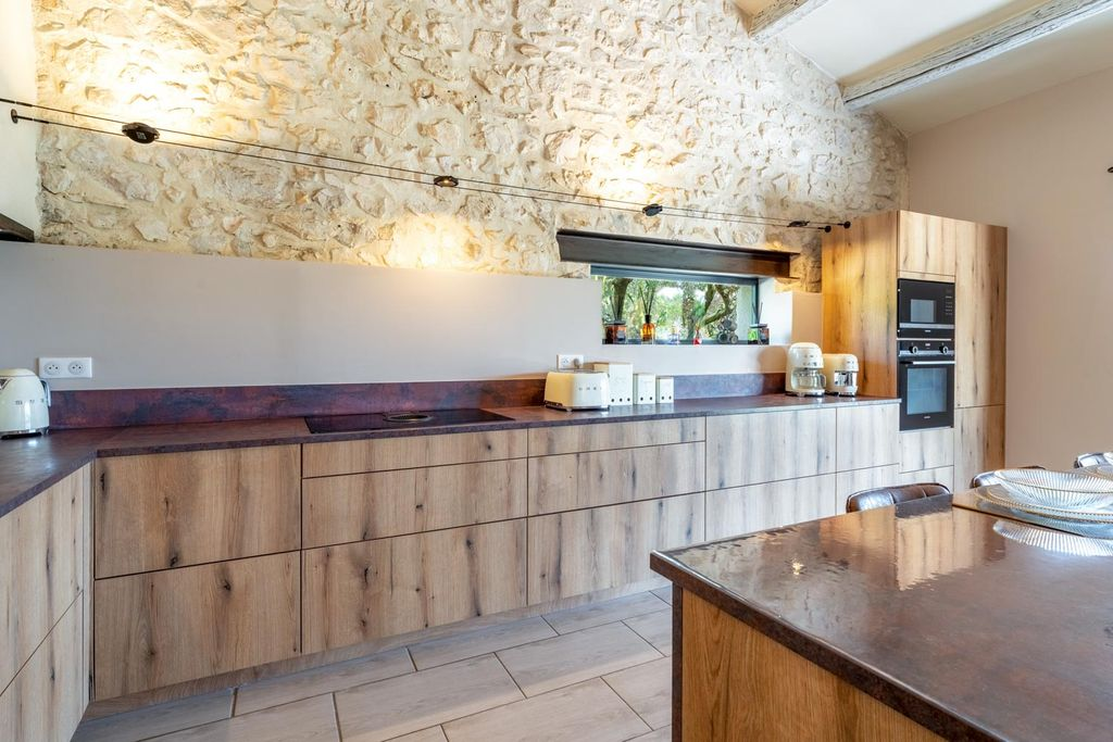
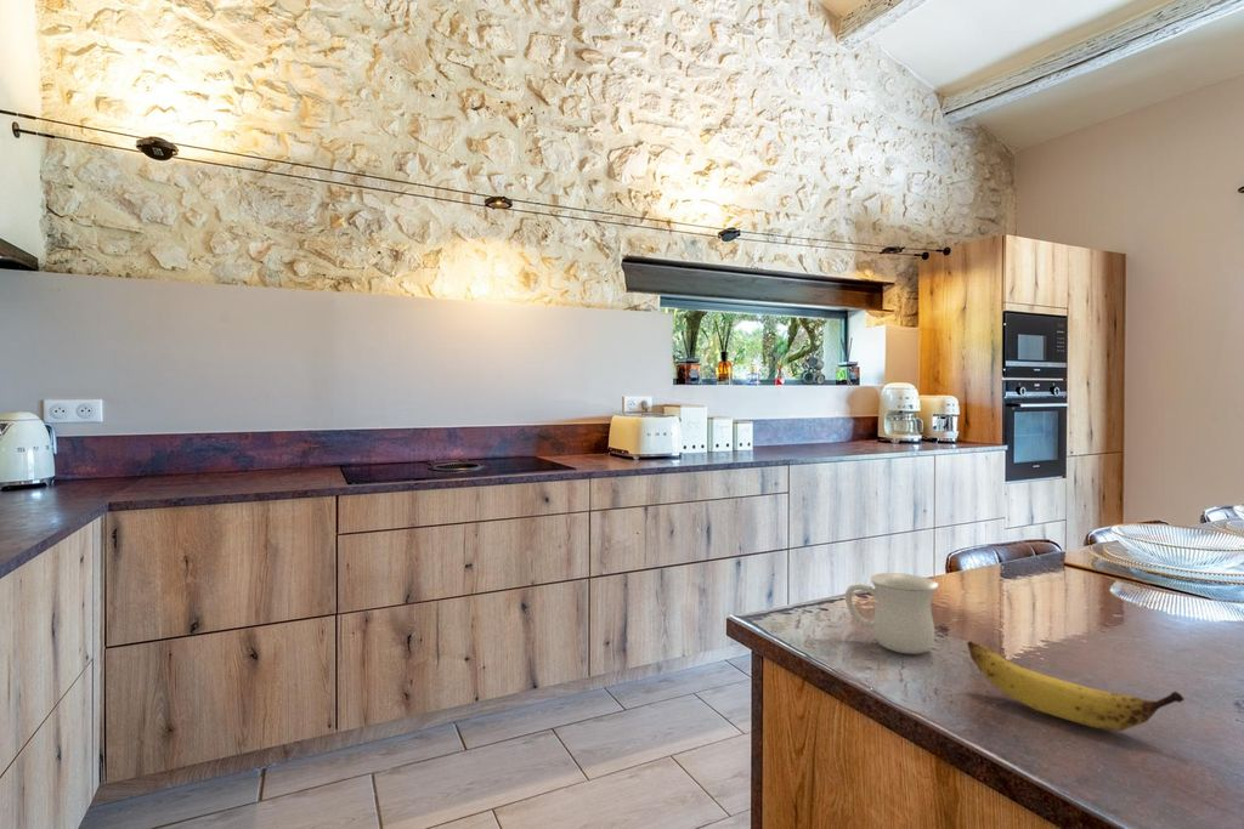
+ mug (889, 612)
+ banana (1062, 691)
